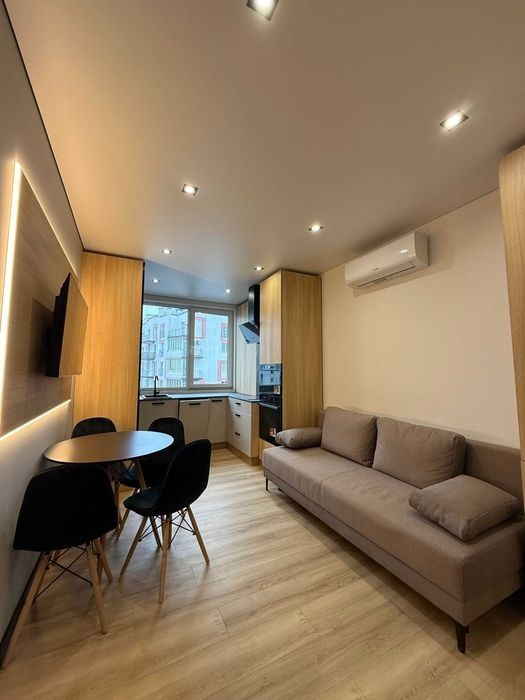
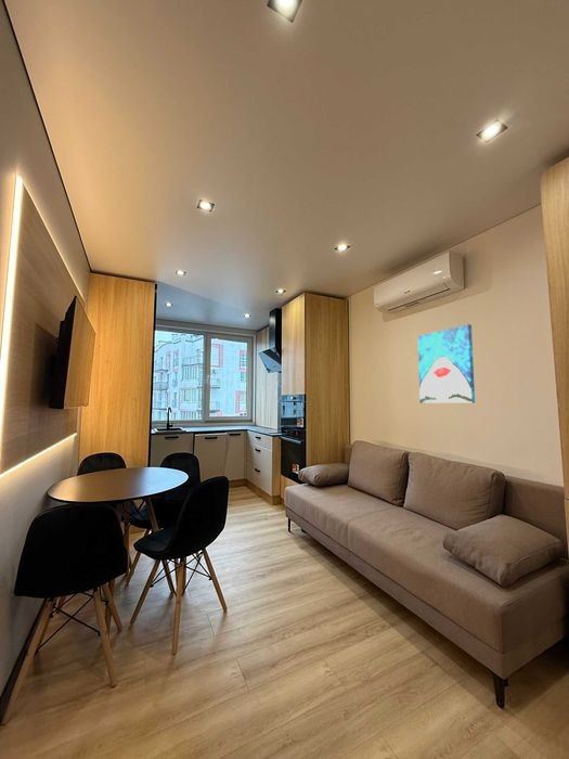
+ wall art (443, 366)
